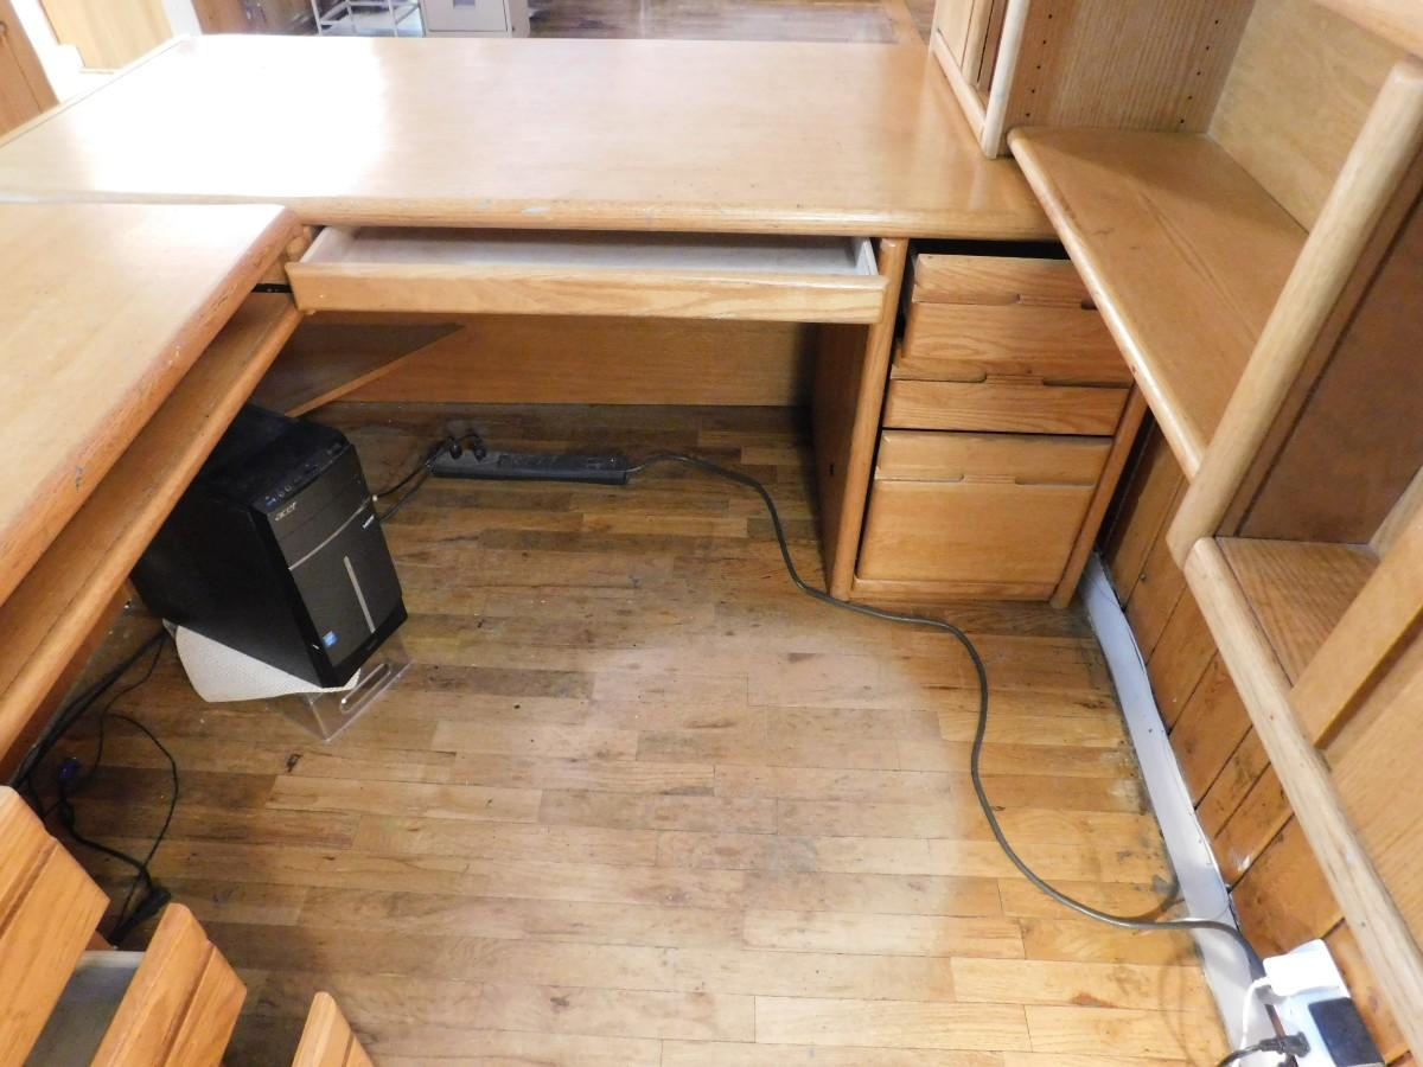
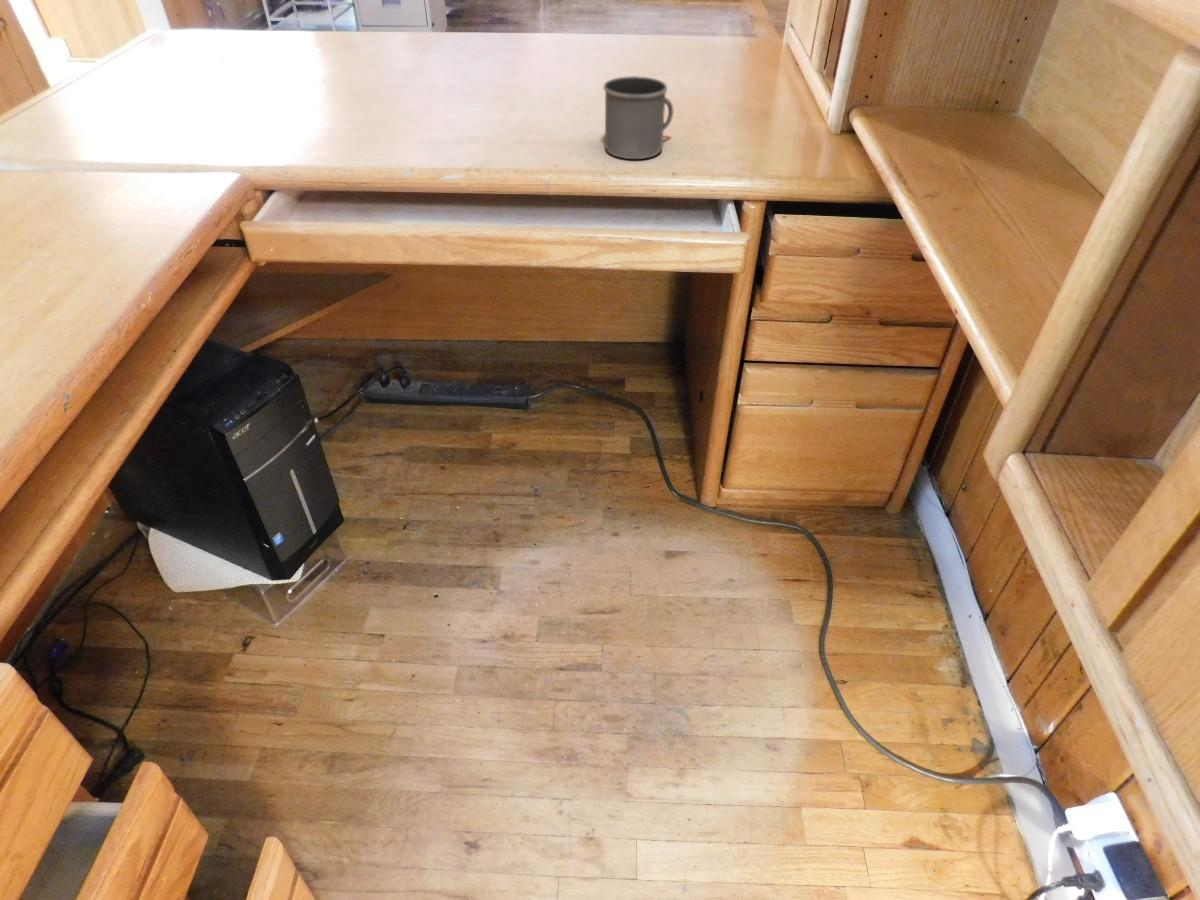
+ mug (640, 116)
